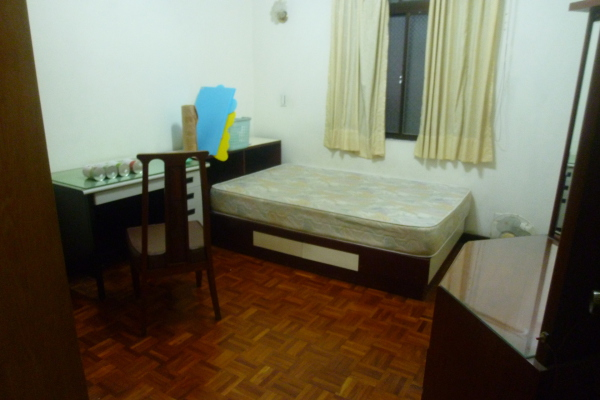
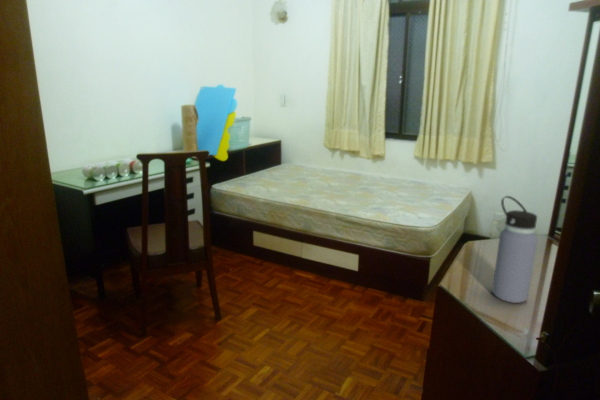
+ water bottle (514, 249)
